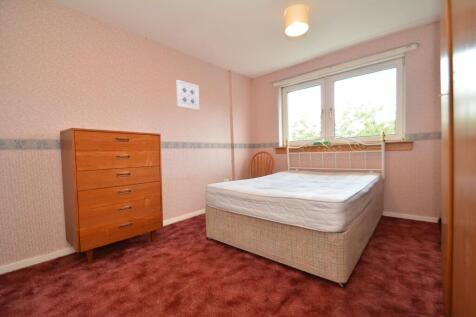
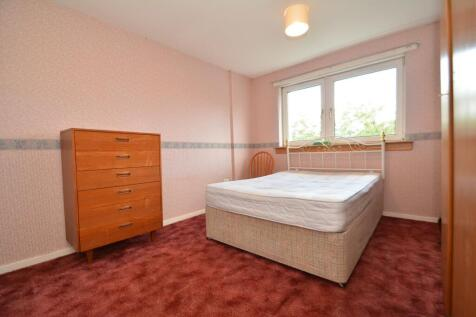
- wall art (188, 95)
